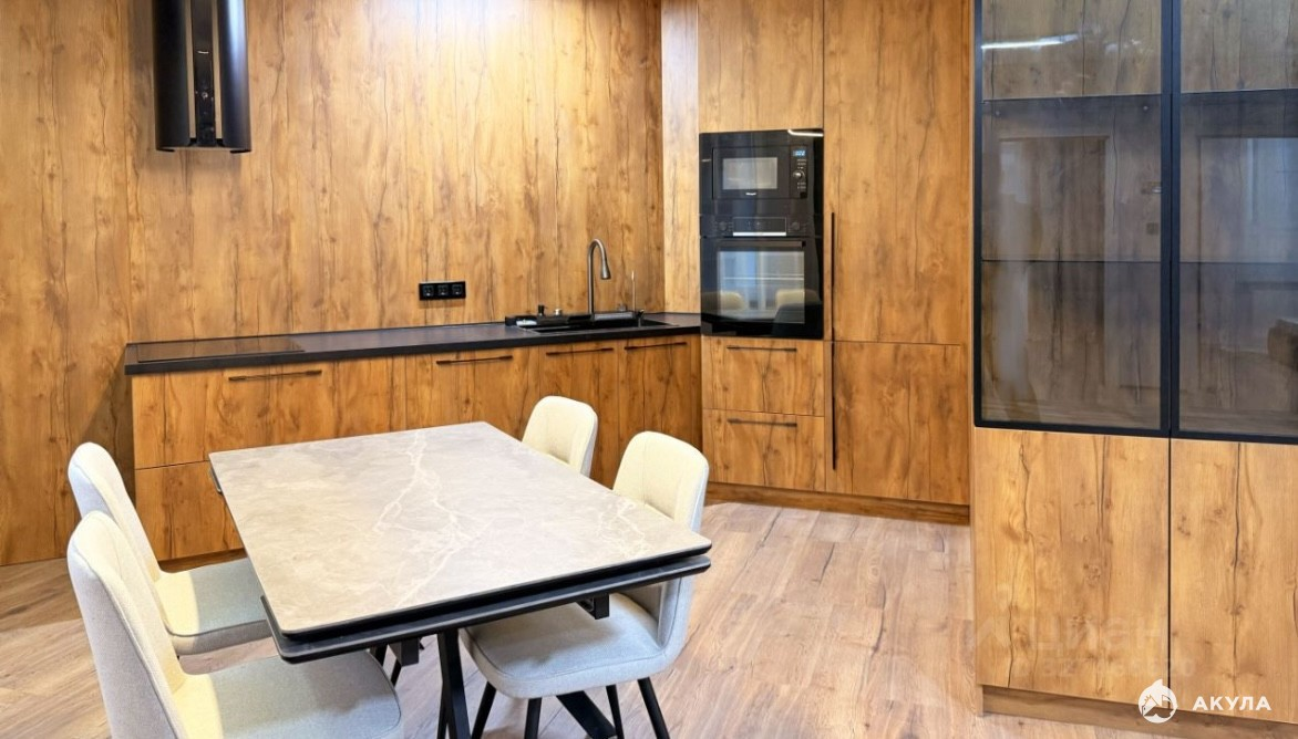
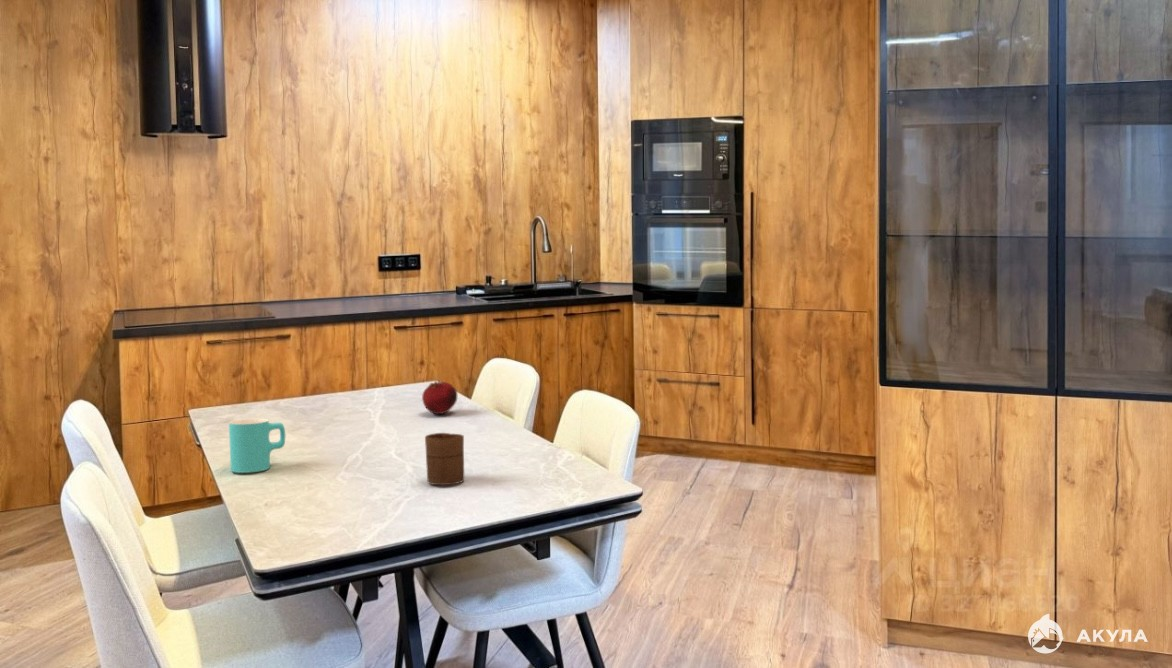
+ cup (257, 444)
+ fruit (439, 396)
+ cup (444, 458)
